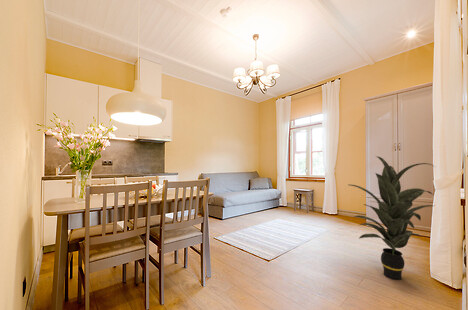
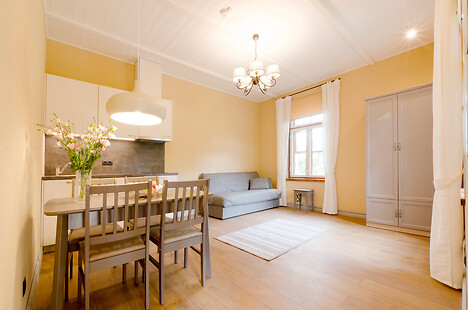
- indoor plant (389, 214)
